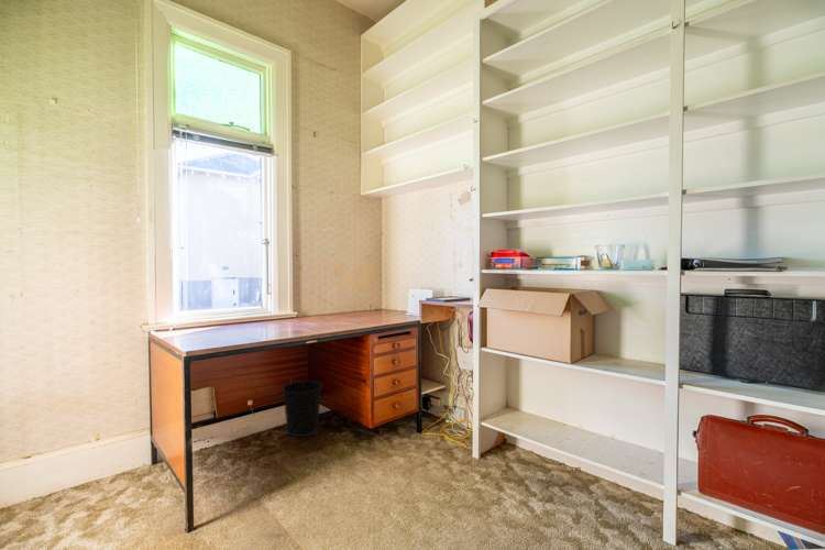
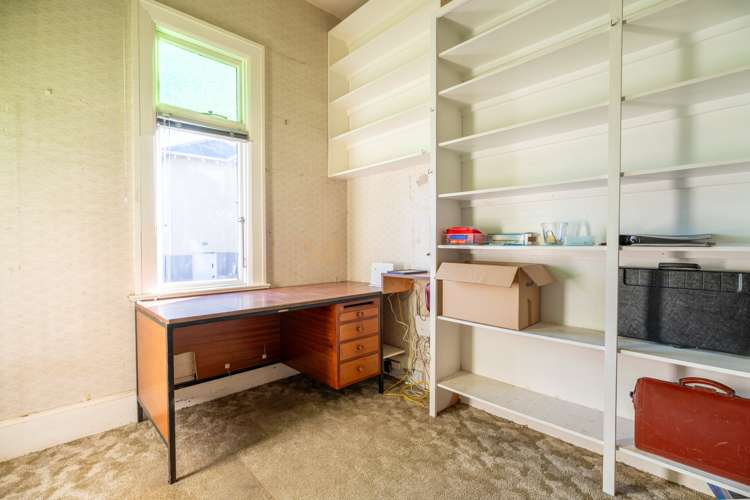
- wastebasket (302, 408)
